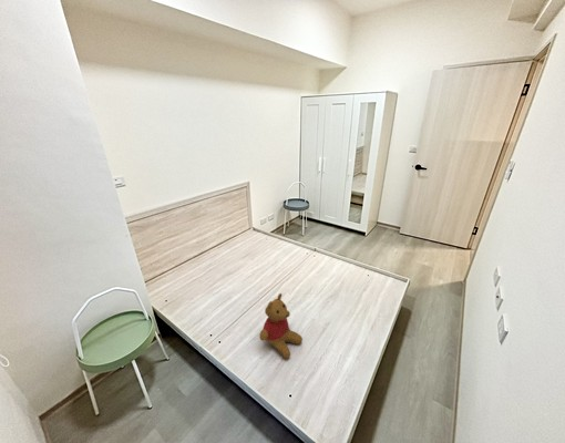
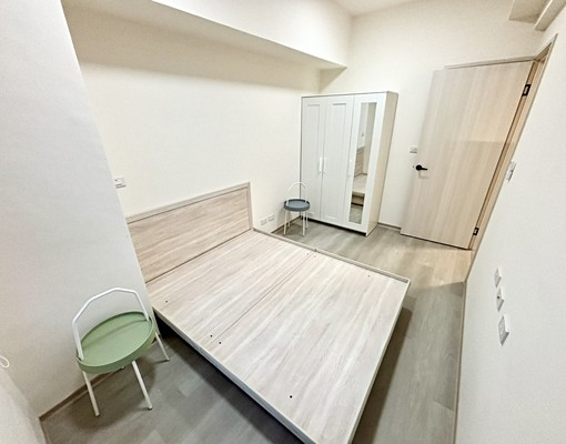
- teddy bear (281, 322)
